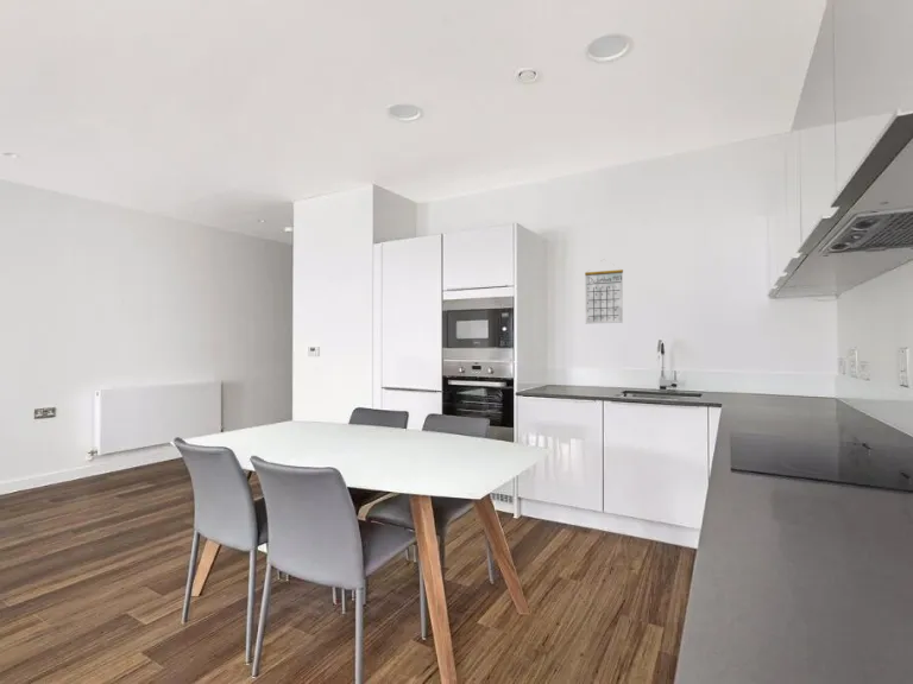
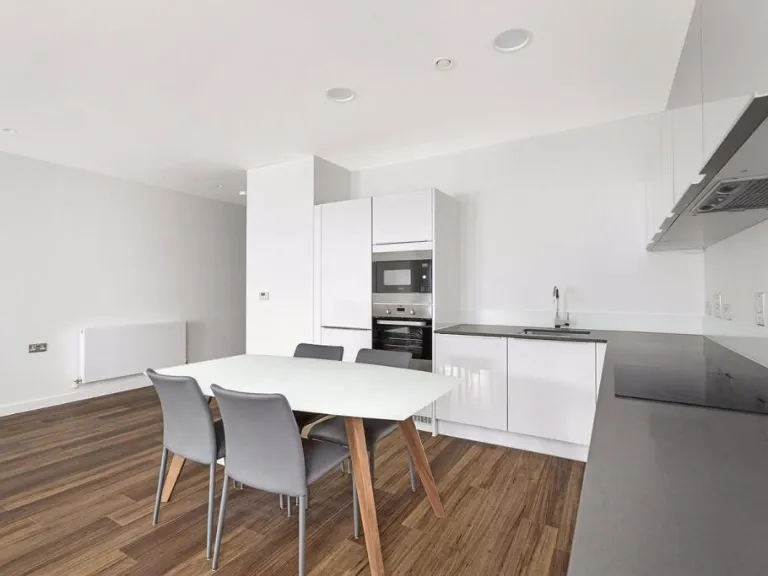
- calendar (603, 291)
